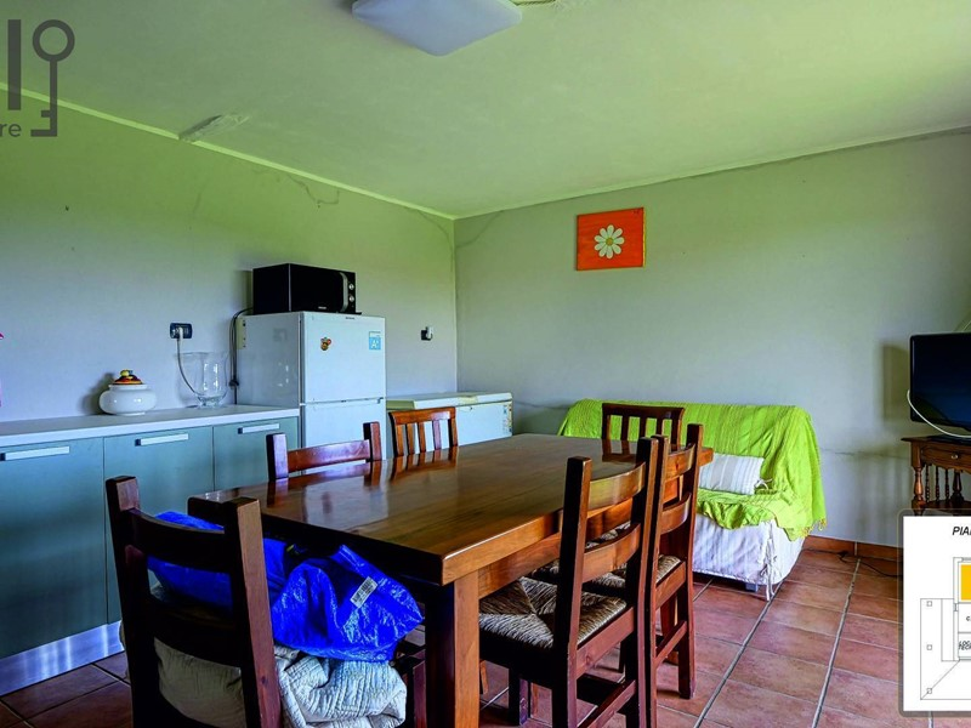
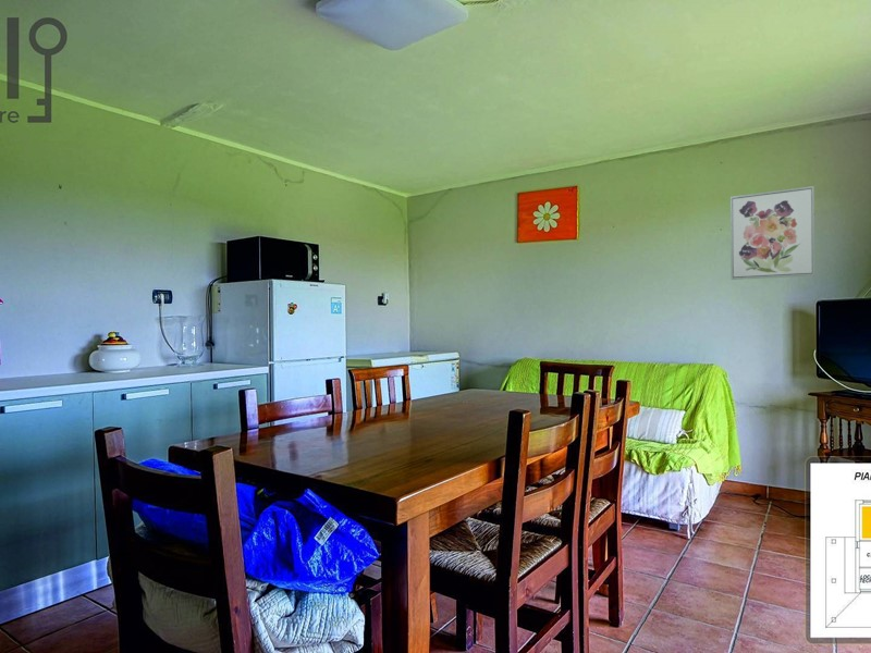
+ wall art (771, 234)
